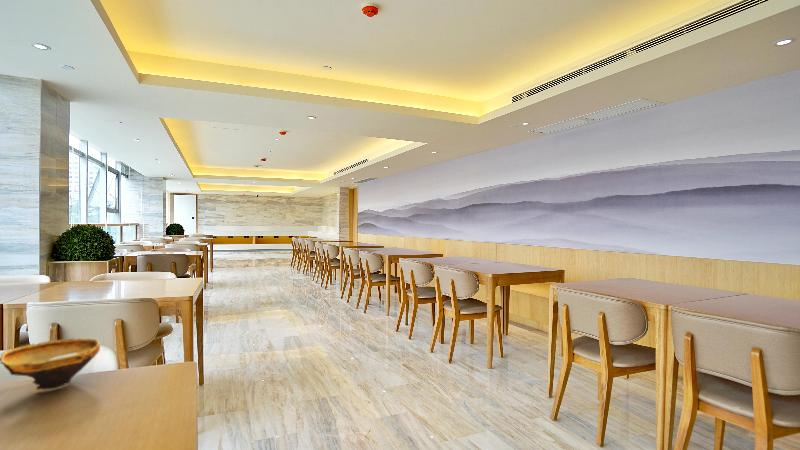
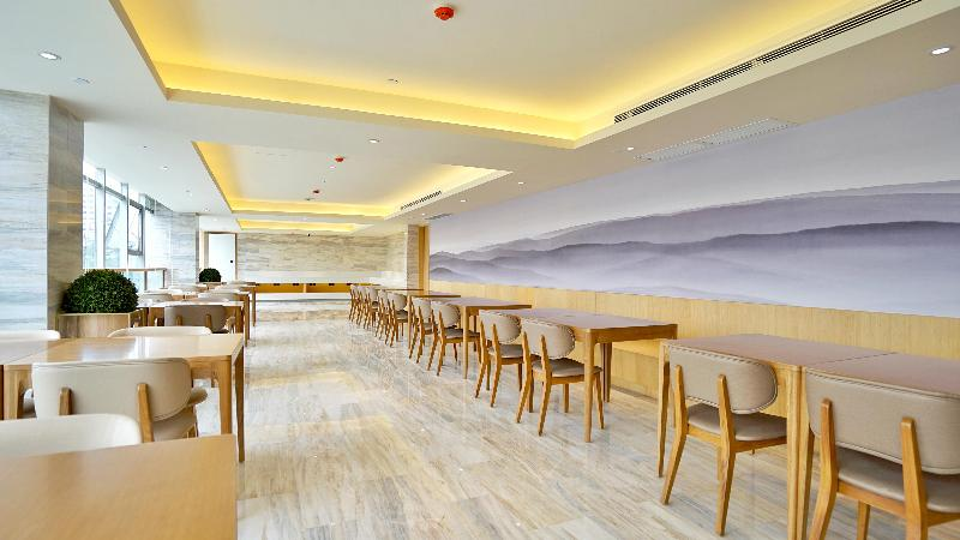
- bowl (52, 365)
